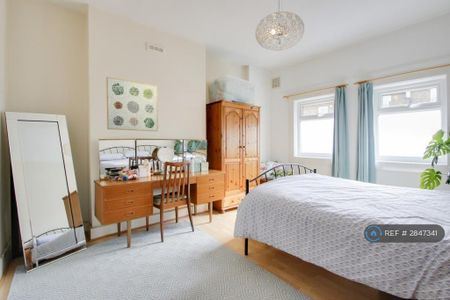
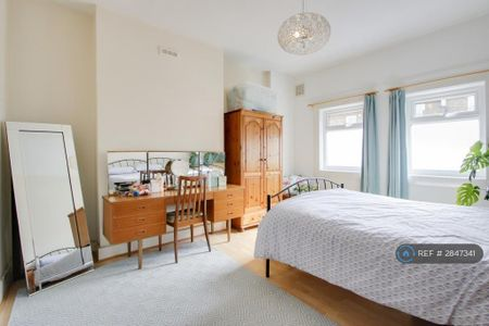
- wall art (134, 106)
